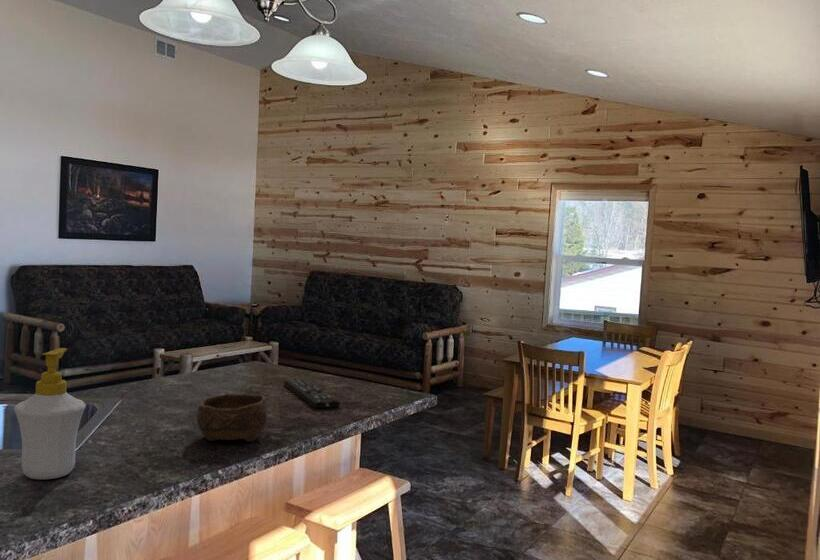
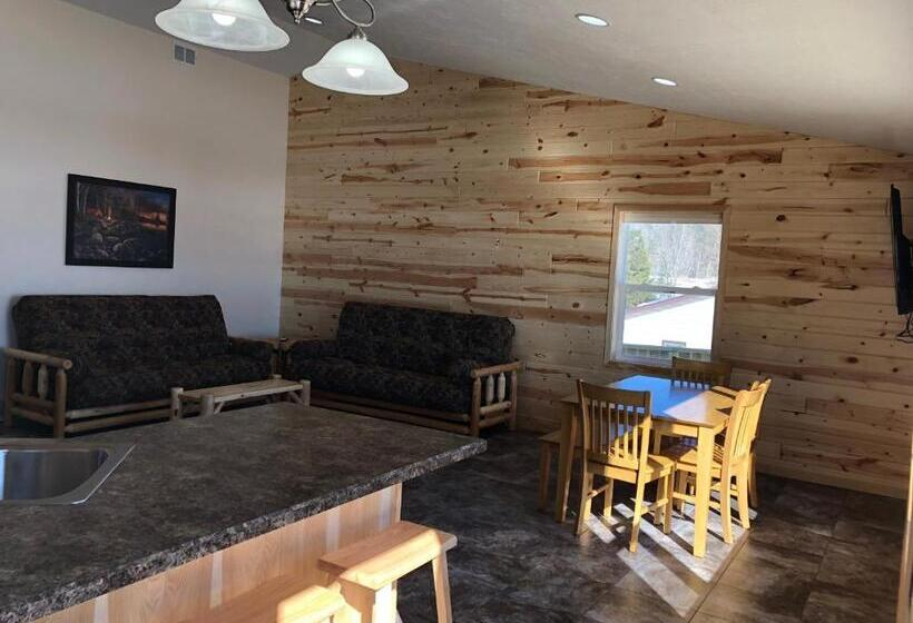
- soap bottle (50, 412)
- bowl (232, 417)
- remote control (310, 392)
